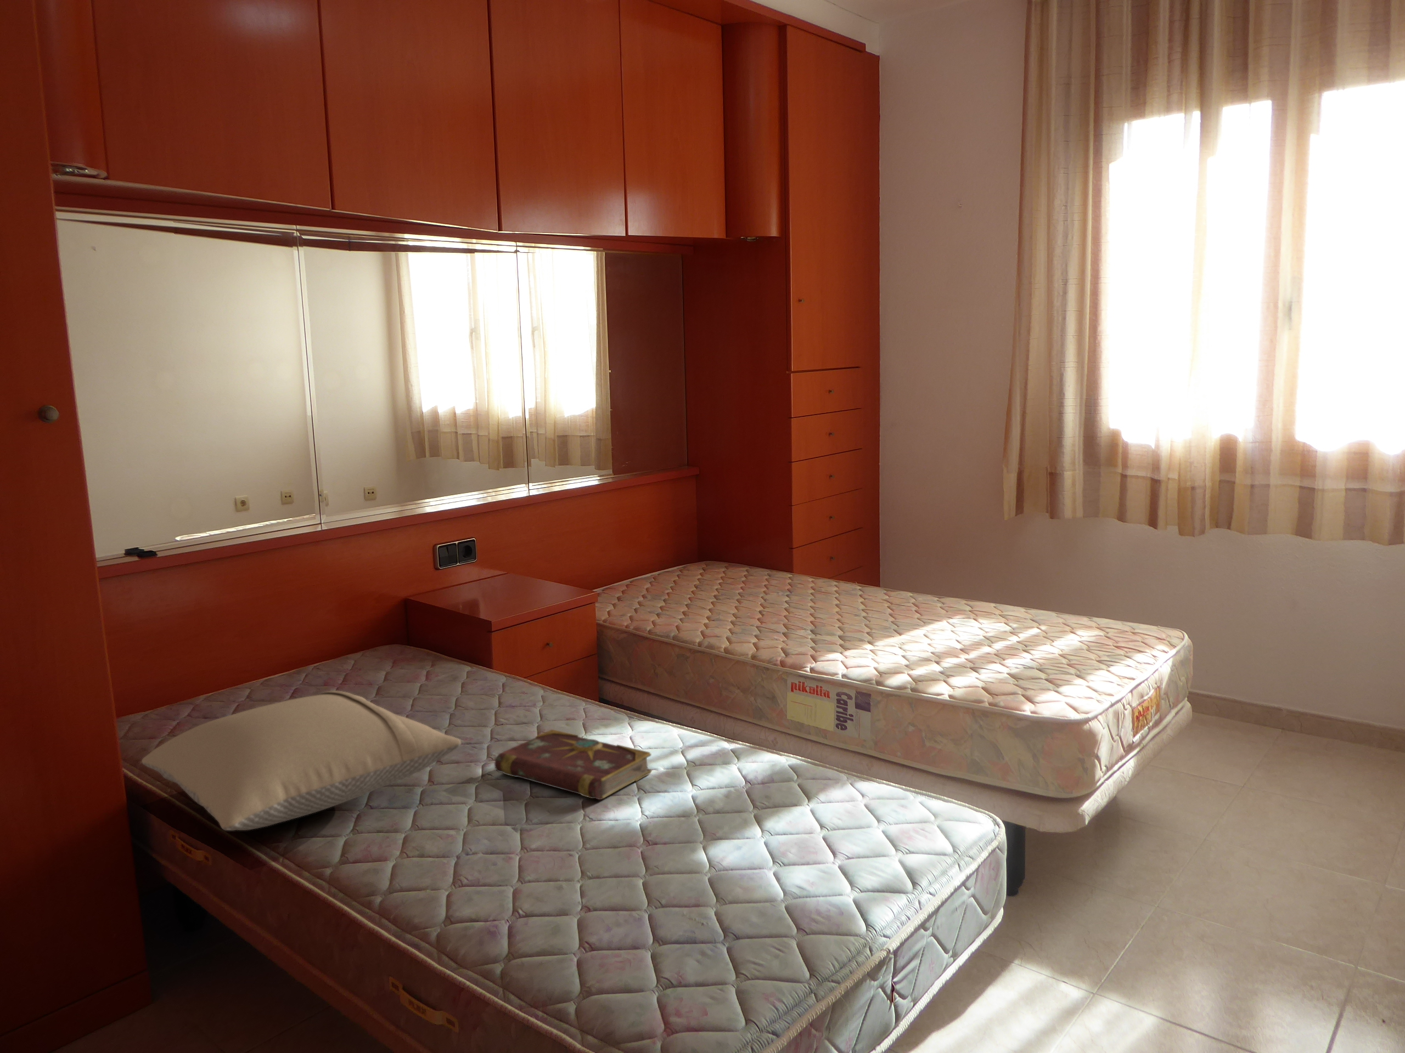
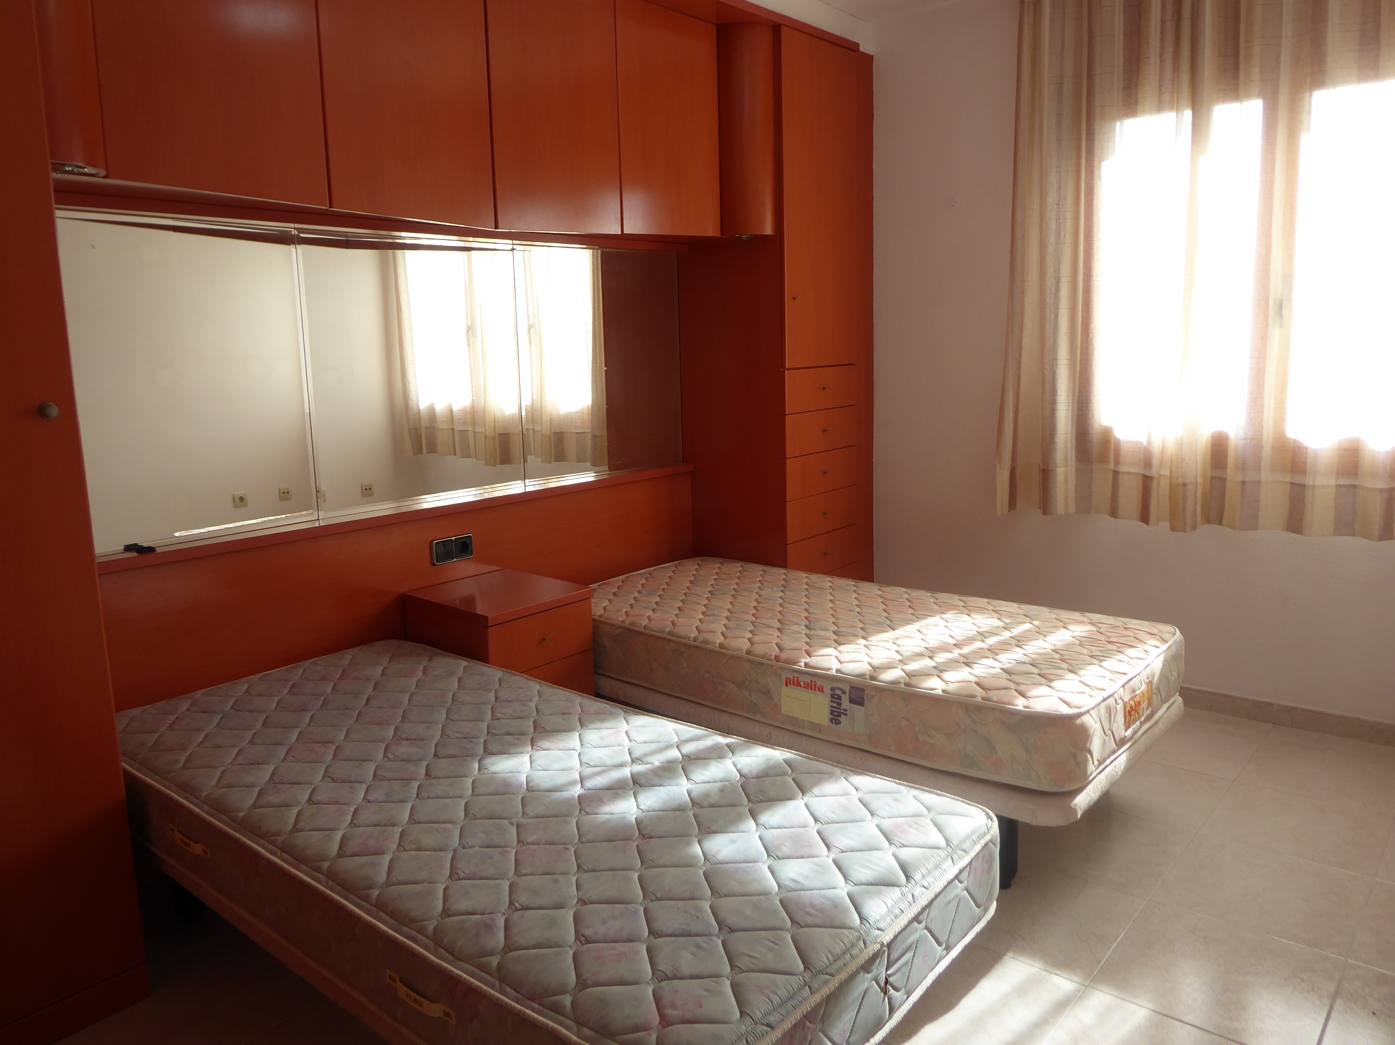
- pillow (301, 752)
- book (572, 763)
